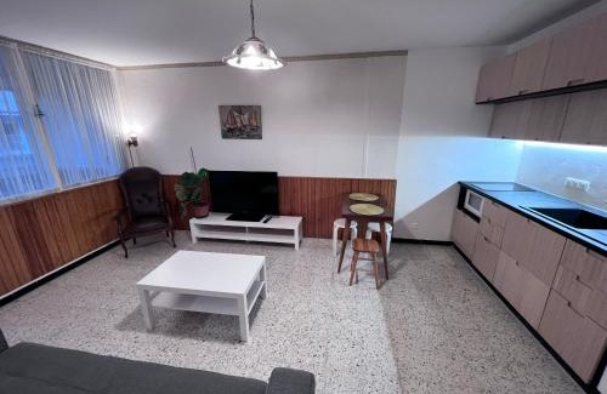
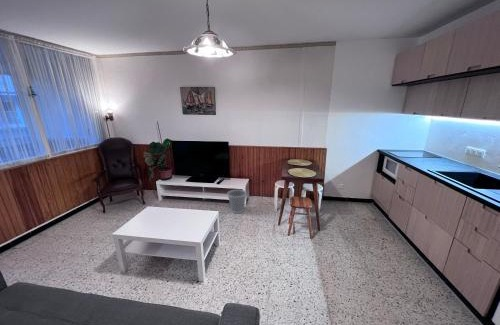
+ wastebasket (237, 201)
